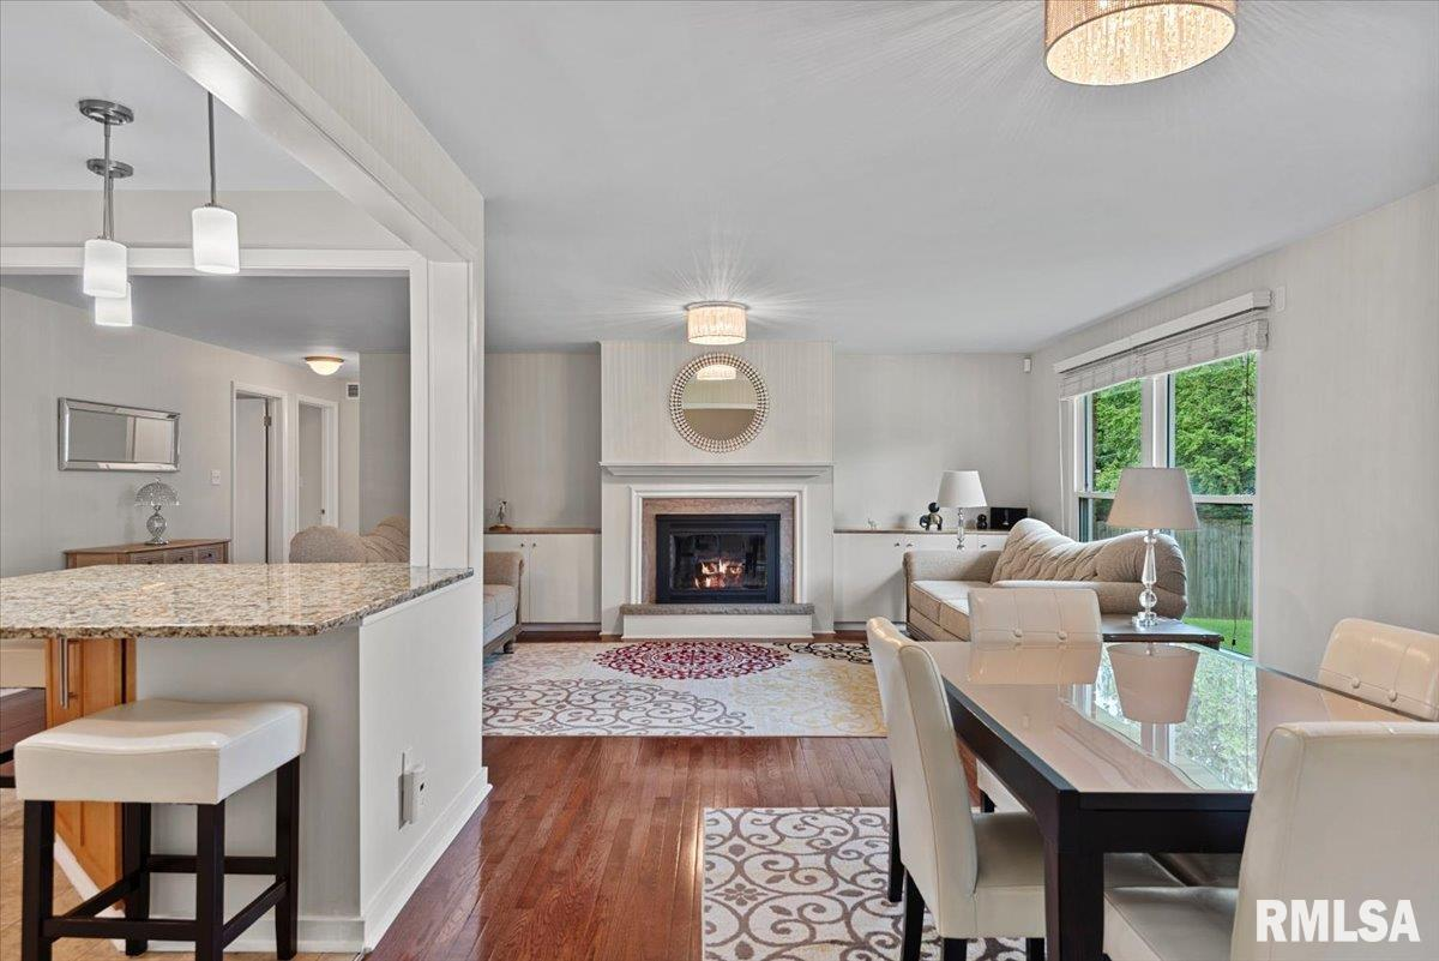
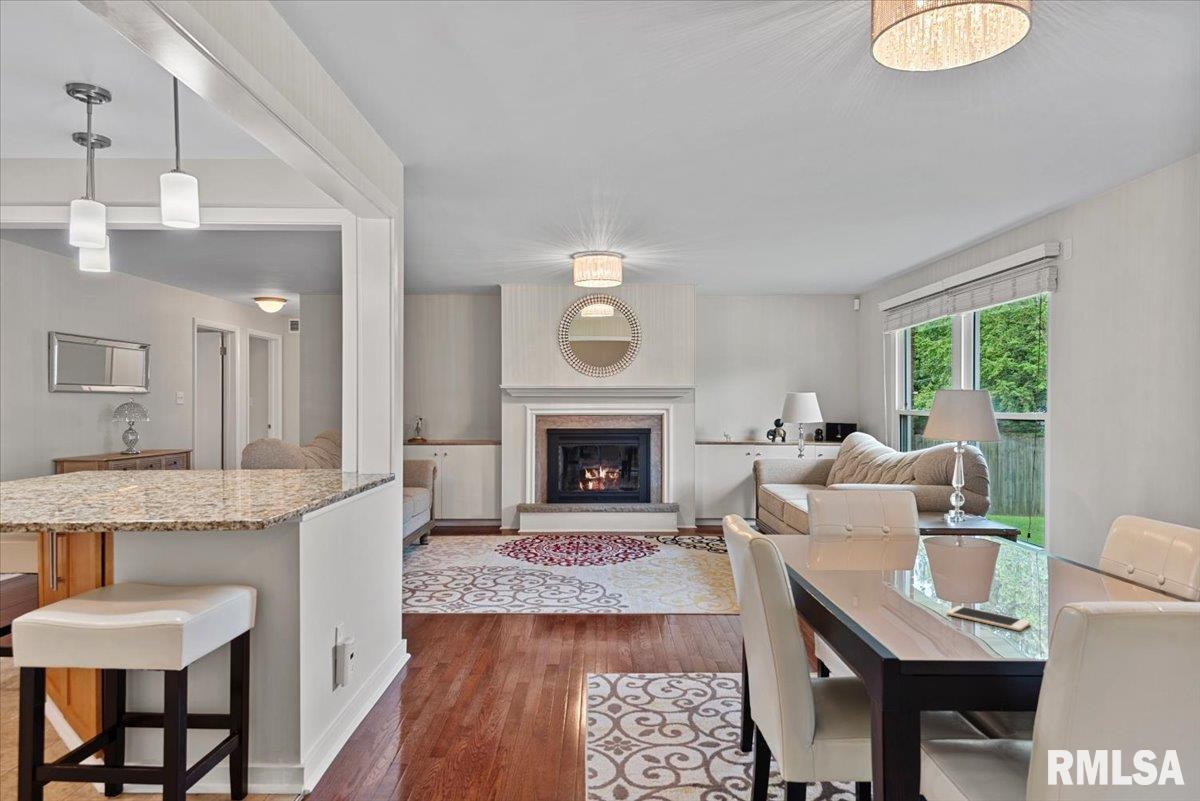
+ cell phone (987, 617)
